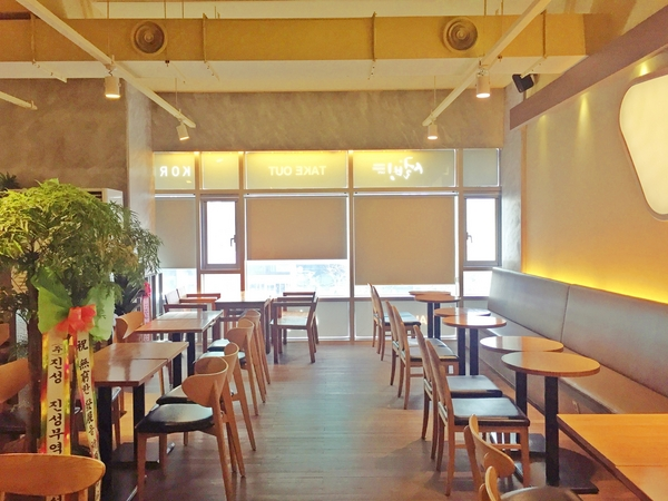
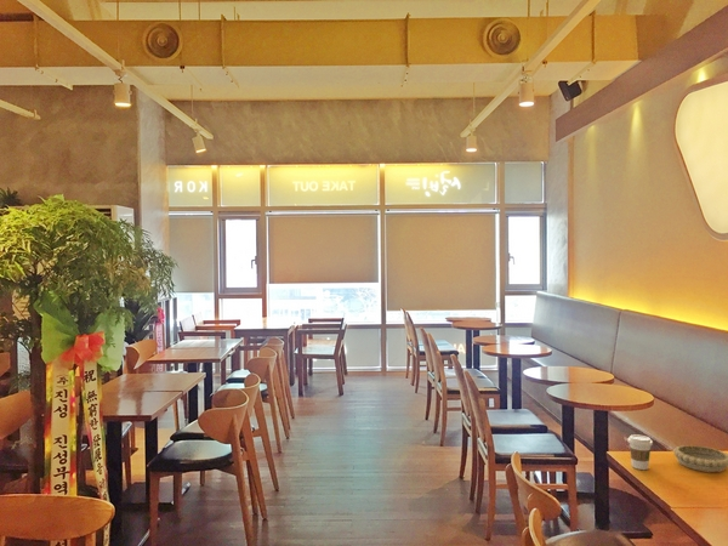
+ coffee cup (639, 451)
+ decorative bowl (701, 457)
